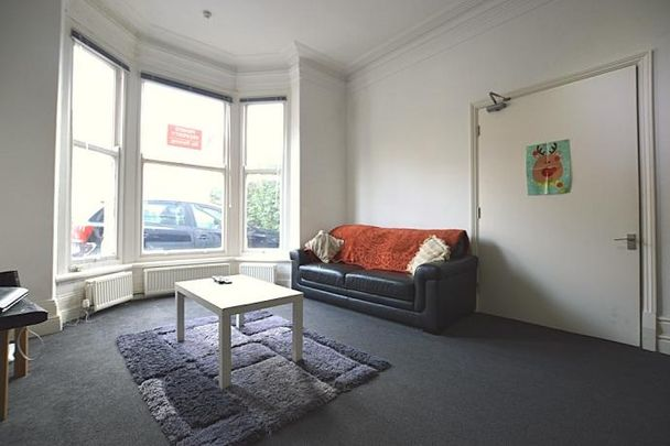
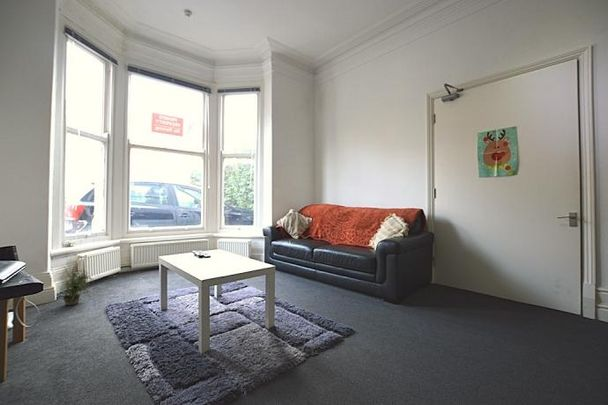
+ potted plant (75, 284)
